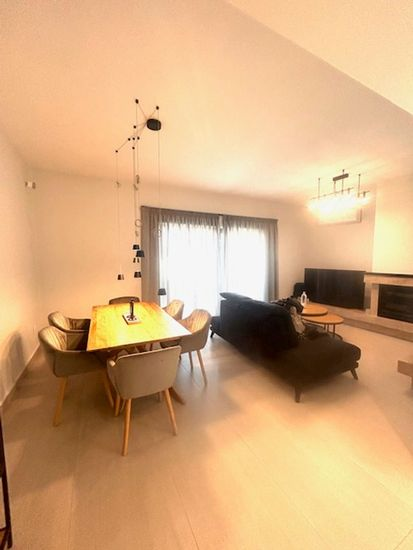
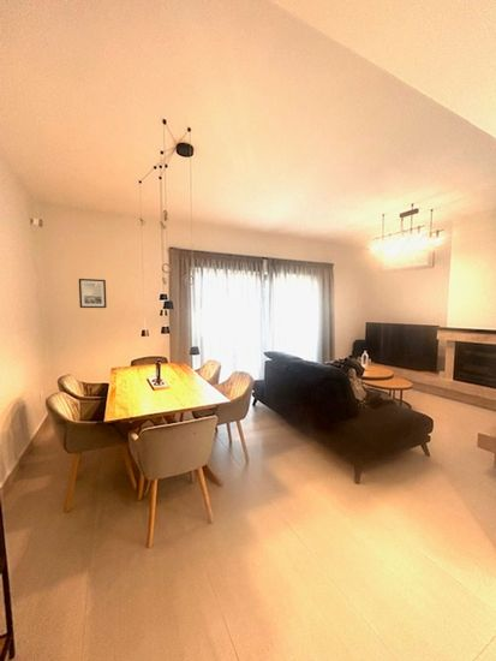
+ wall art (92, 293)
